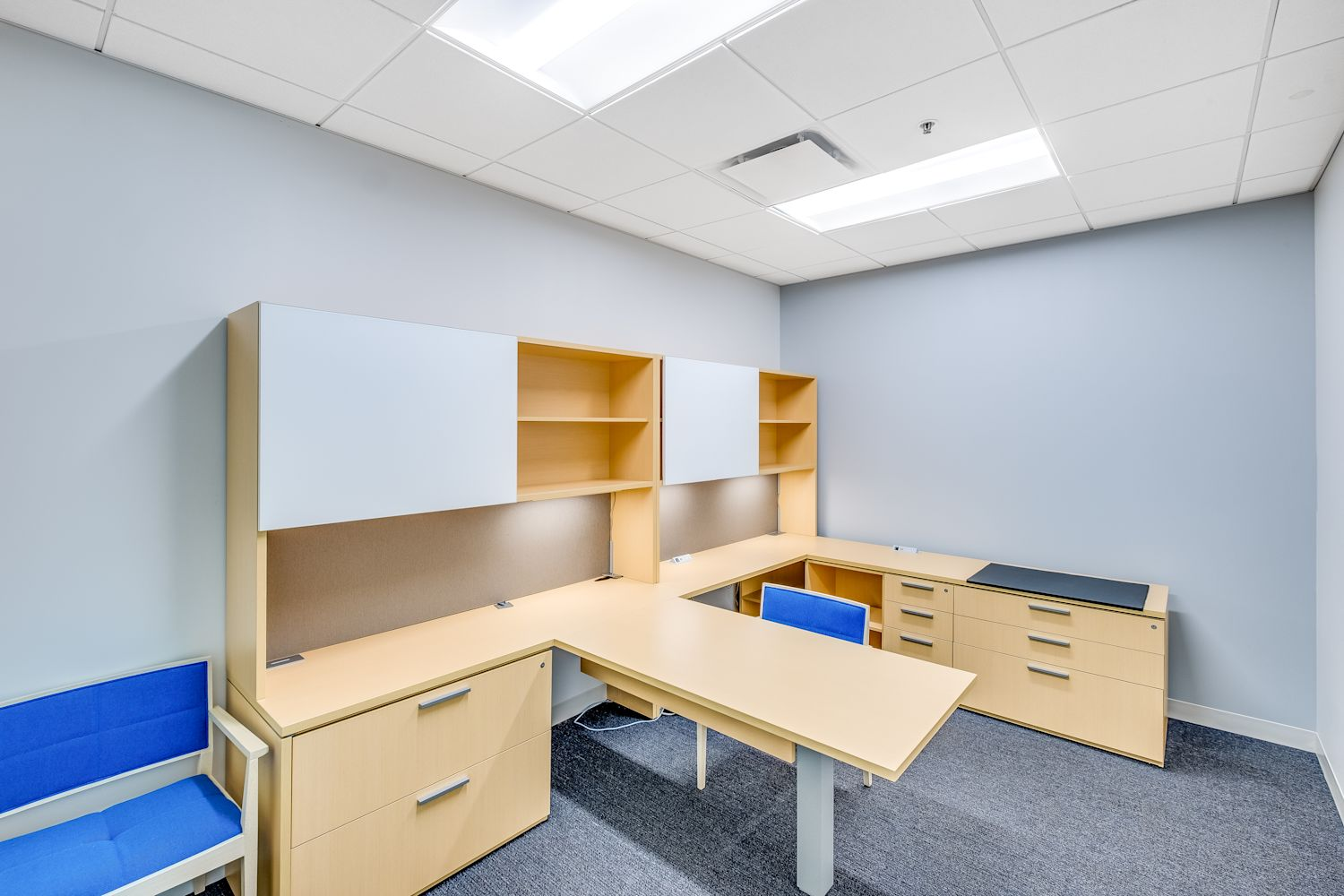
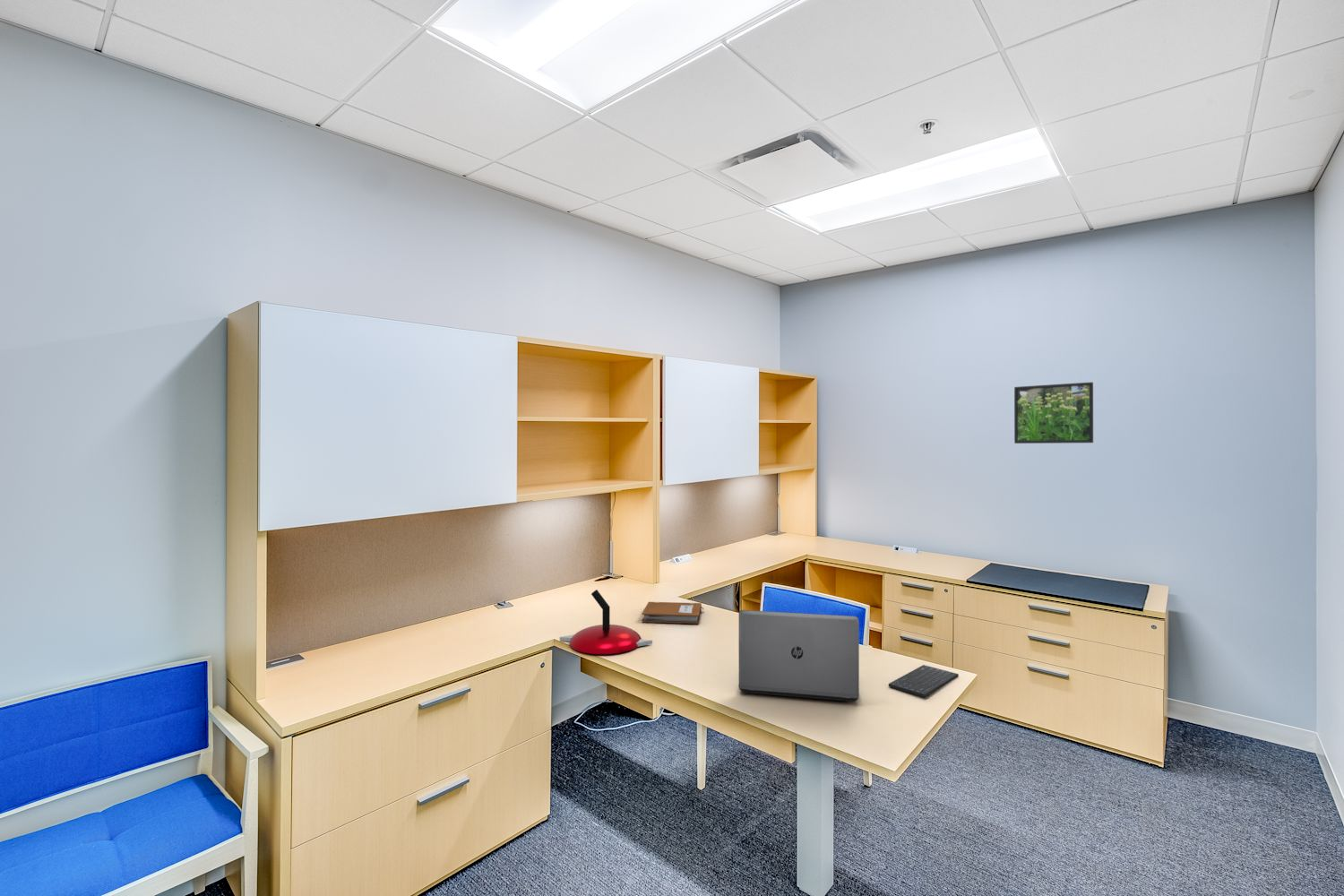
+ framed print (1052, 413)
+ notebook (674, 611)
+ desk lamp (606, 616)
+ laptop (797, 643)
+ keyboard (924, 679)
